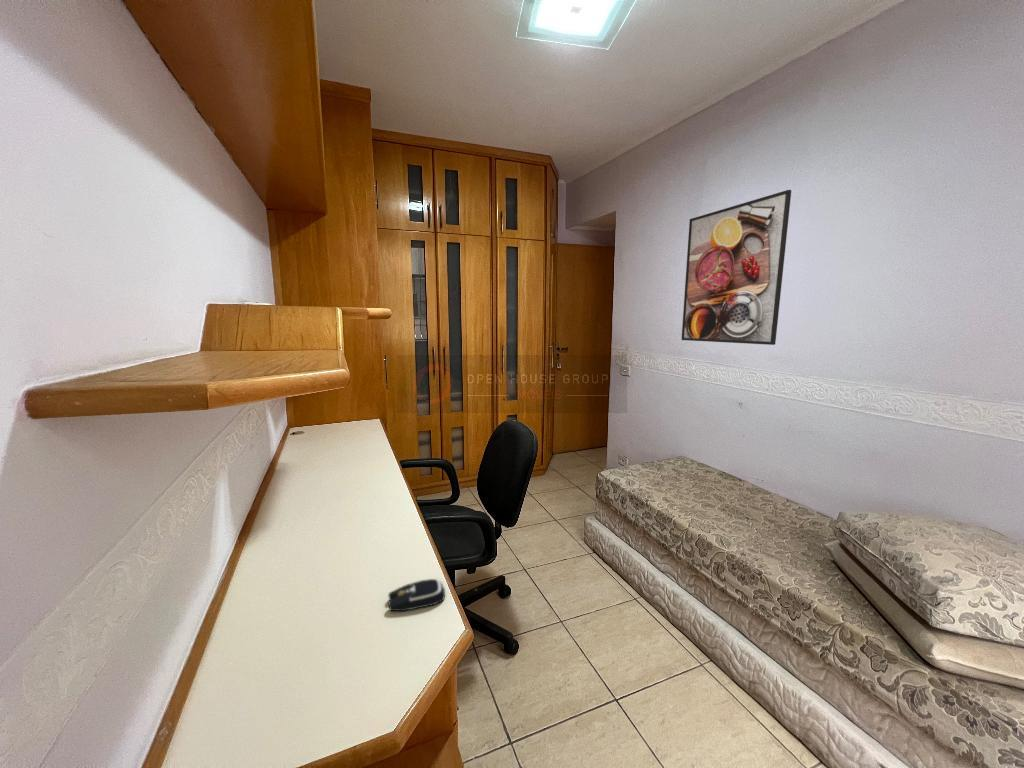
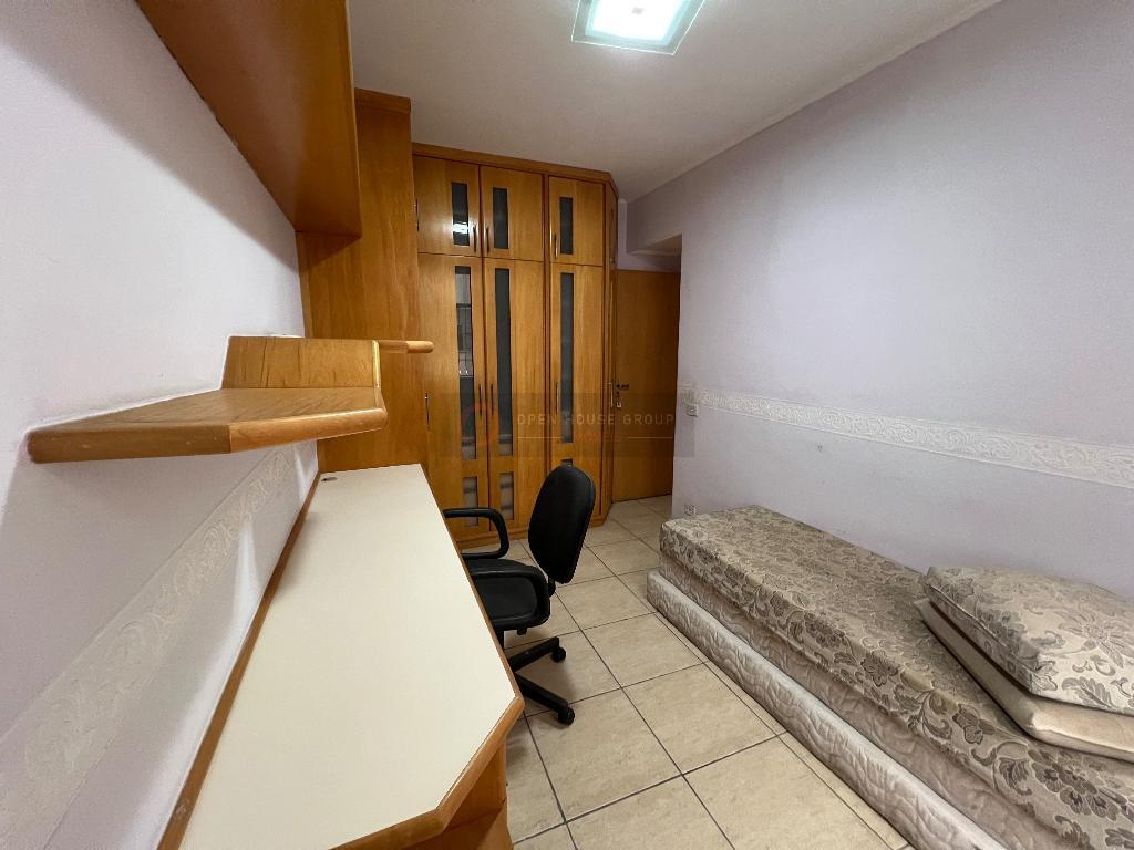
- computer mouse (417, 593)
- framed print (728, 275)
